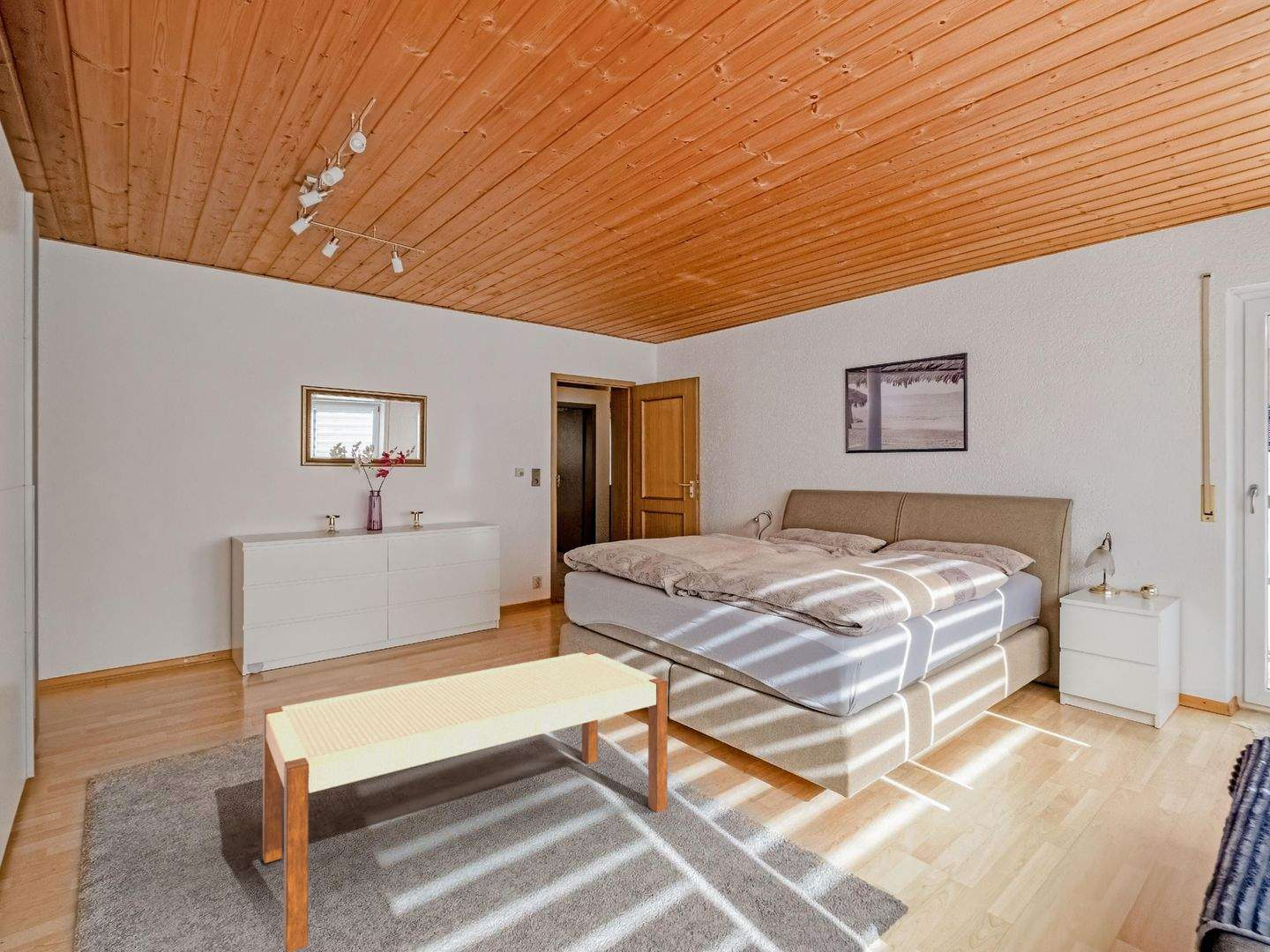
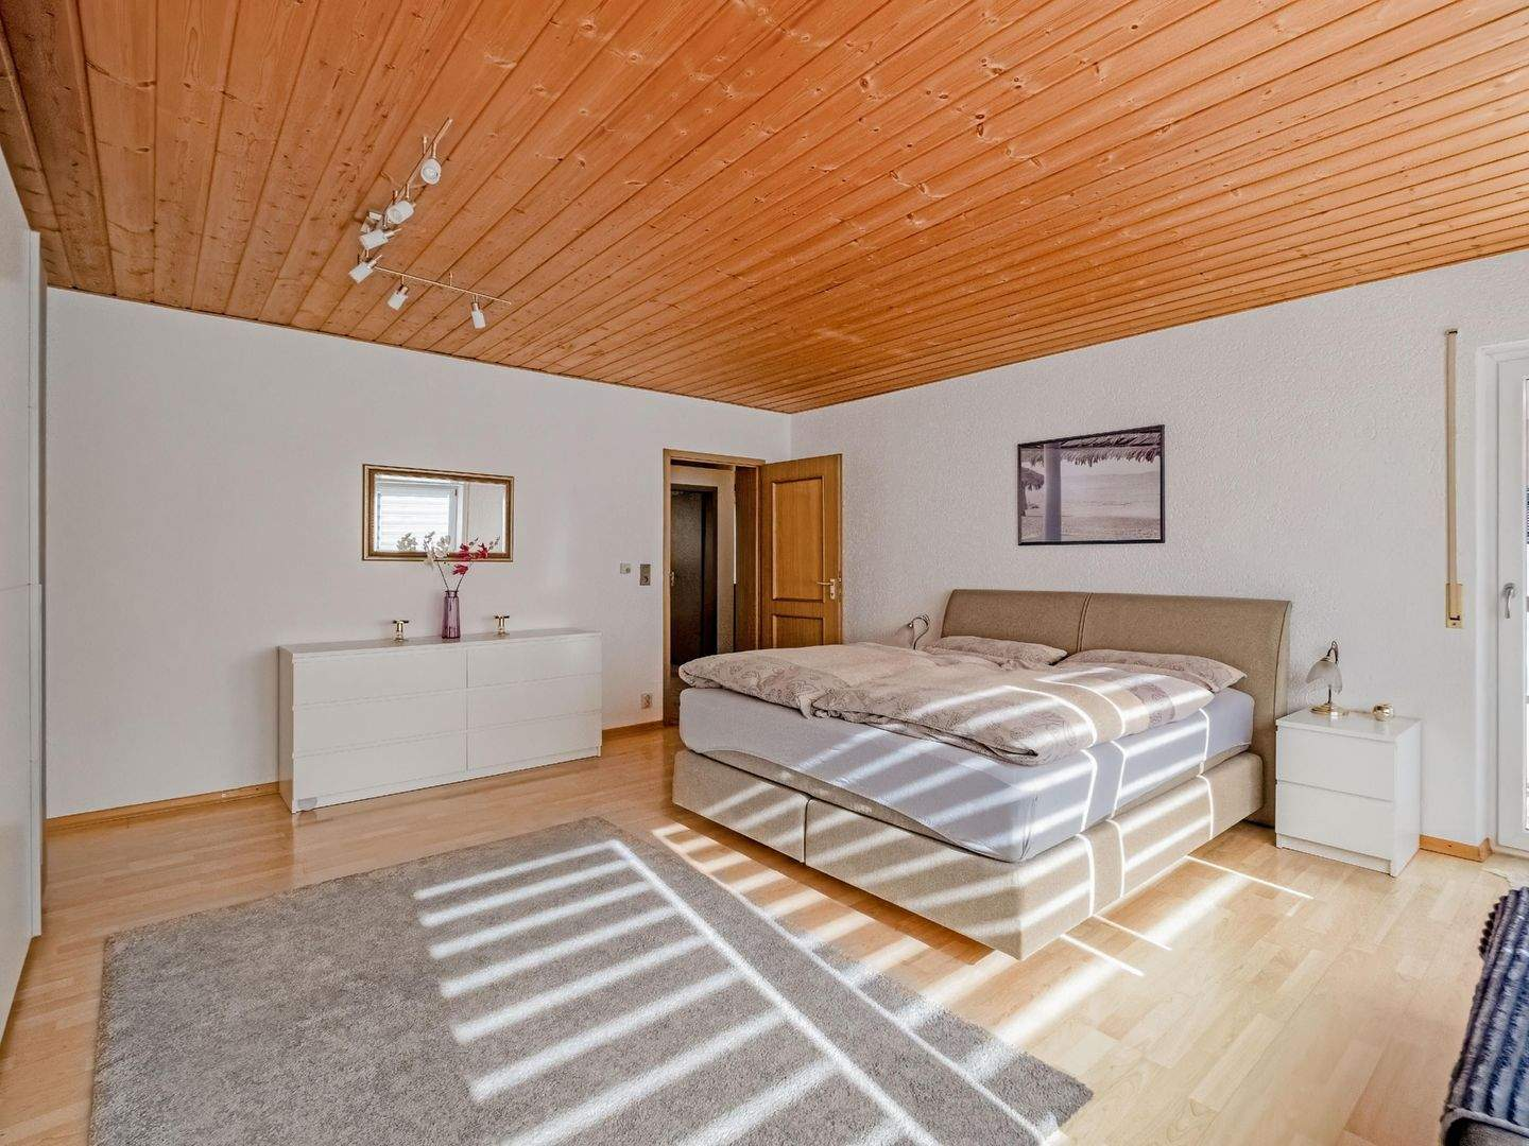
- bench (475, 750)
